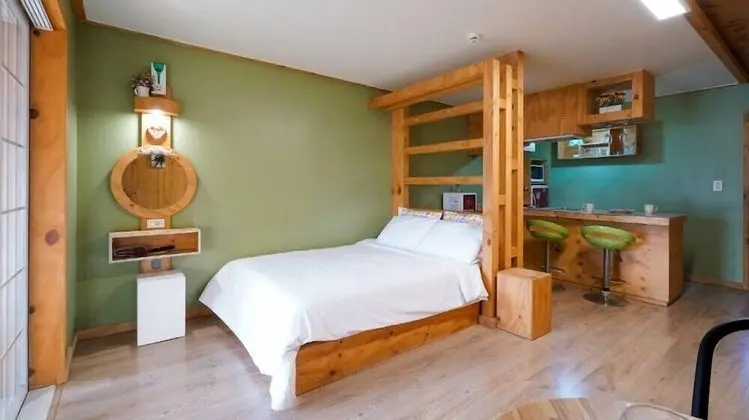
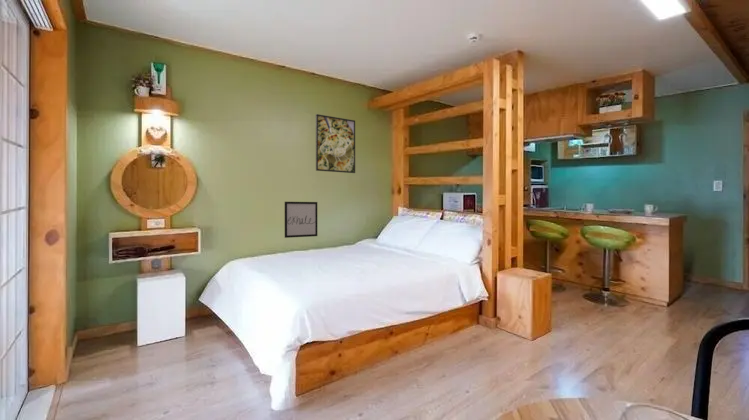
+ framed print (336, 144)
+ wall art (301, 219)
